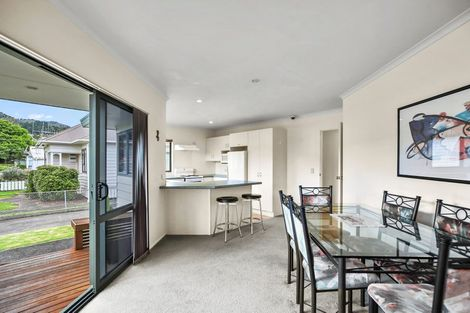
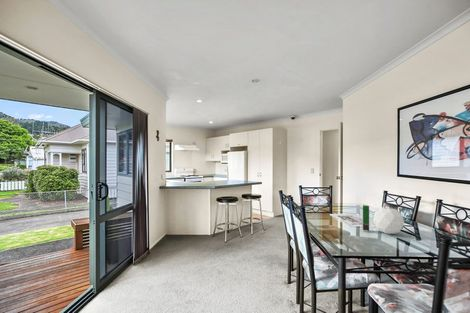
+ plant pot (382, 219)
